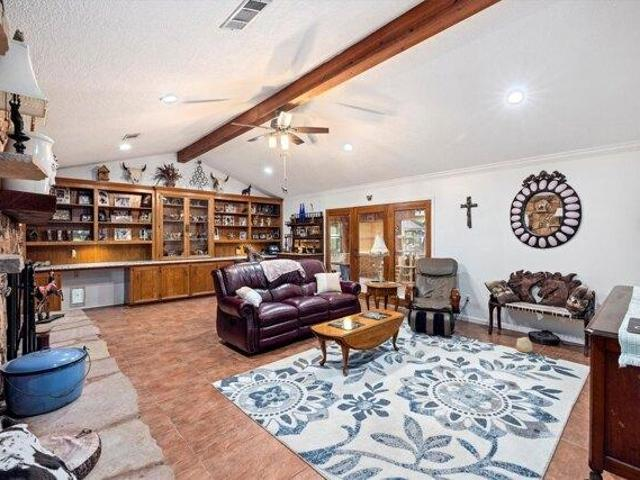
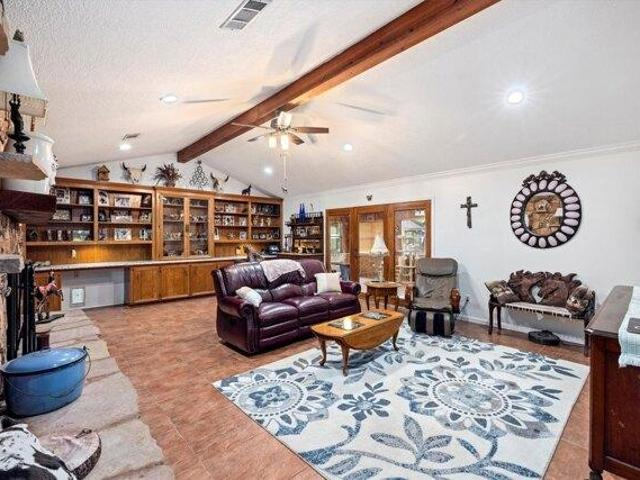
- plush toy (525, 343)
